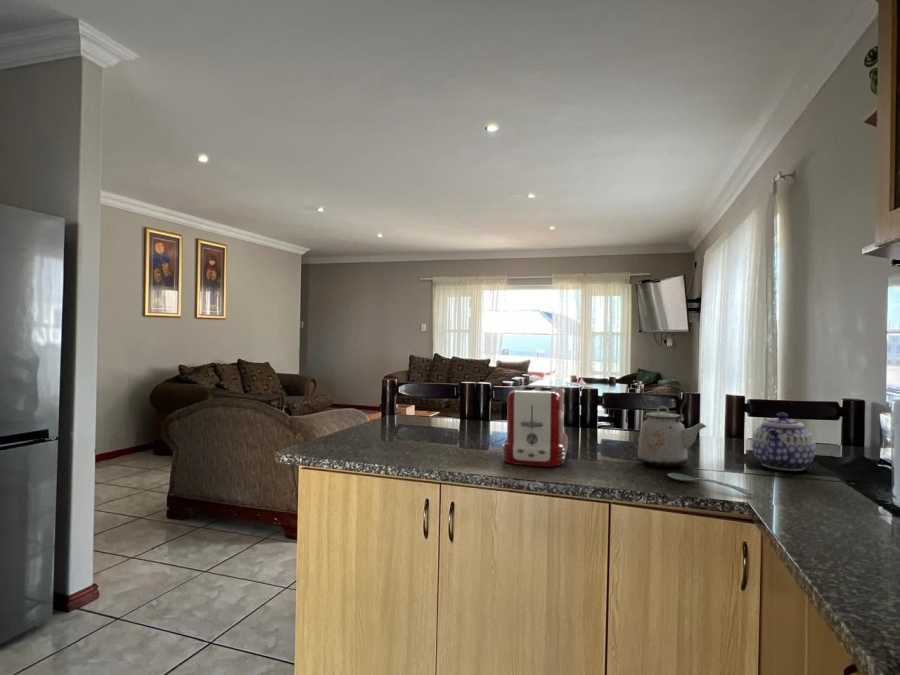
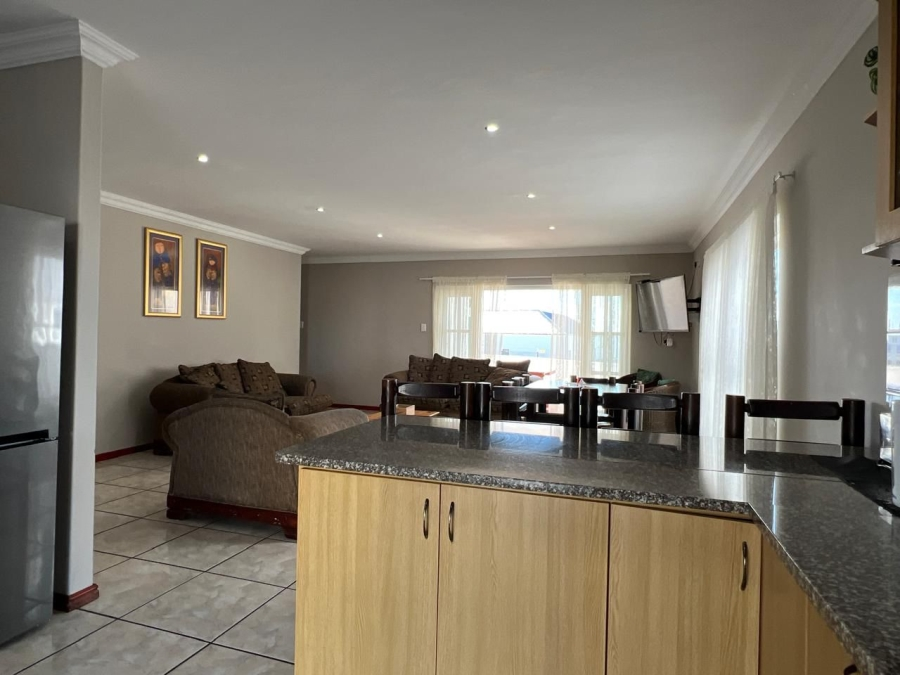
- spoon (707, 480)
- toaster (536, 421)
- teapot (782, 439)
- kettle (671, 425)
